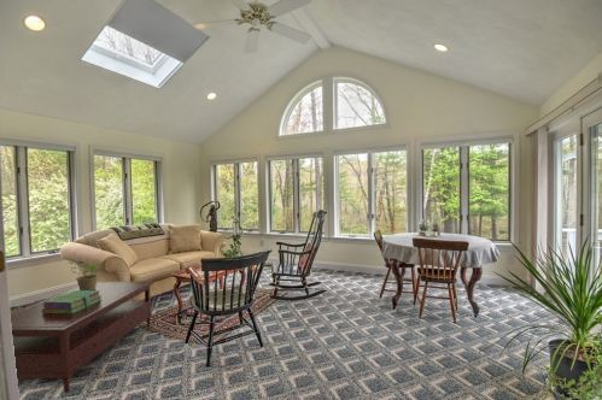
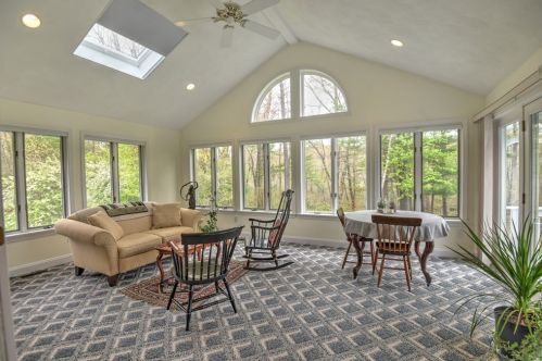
- coffee table (80, 327)
- potted plant (86, 275)
- stack of books (72, 300)
